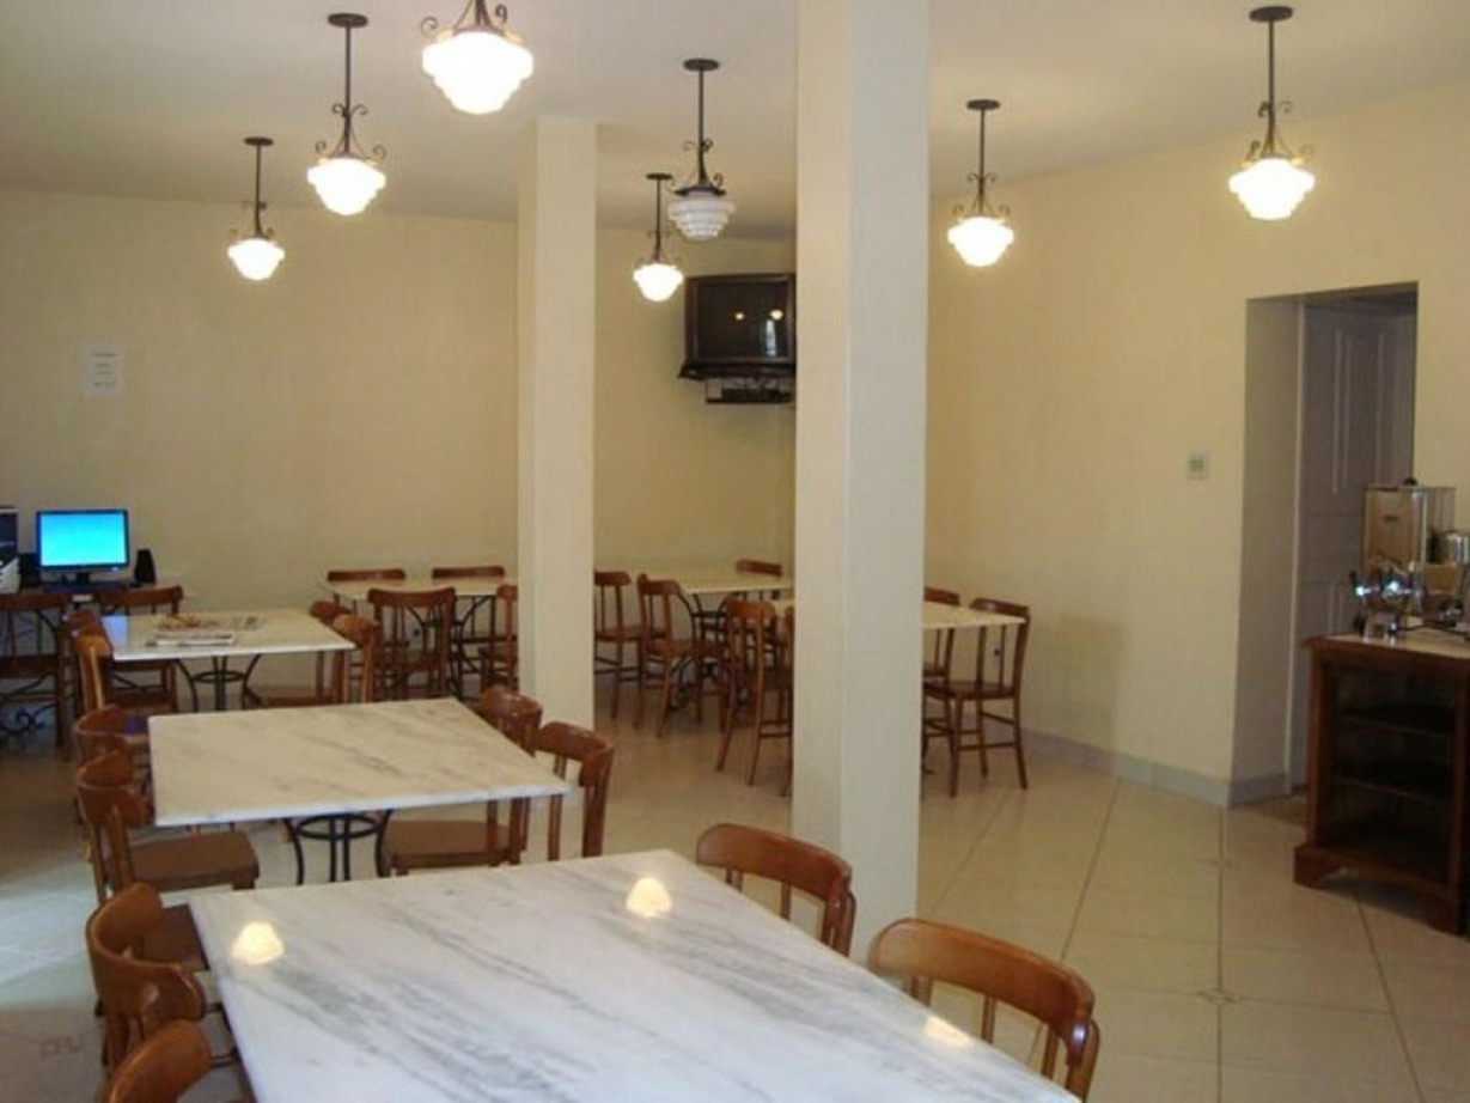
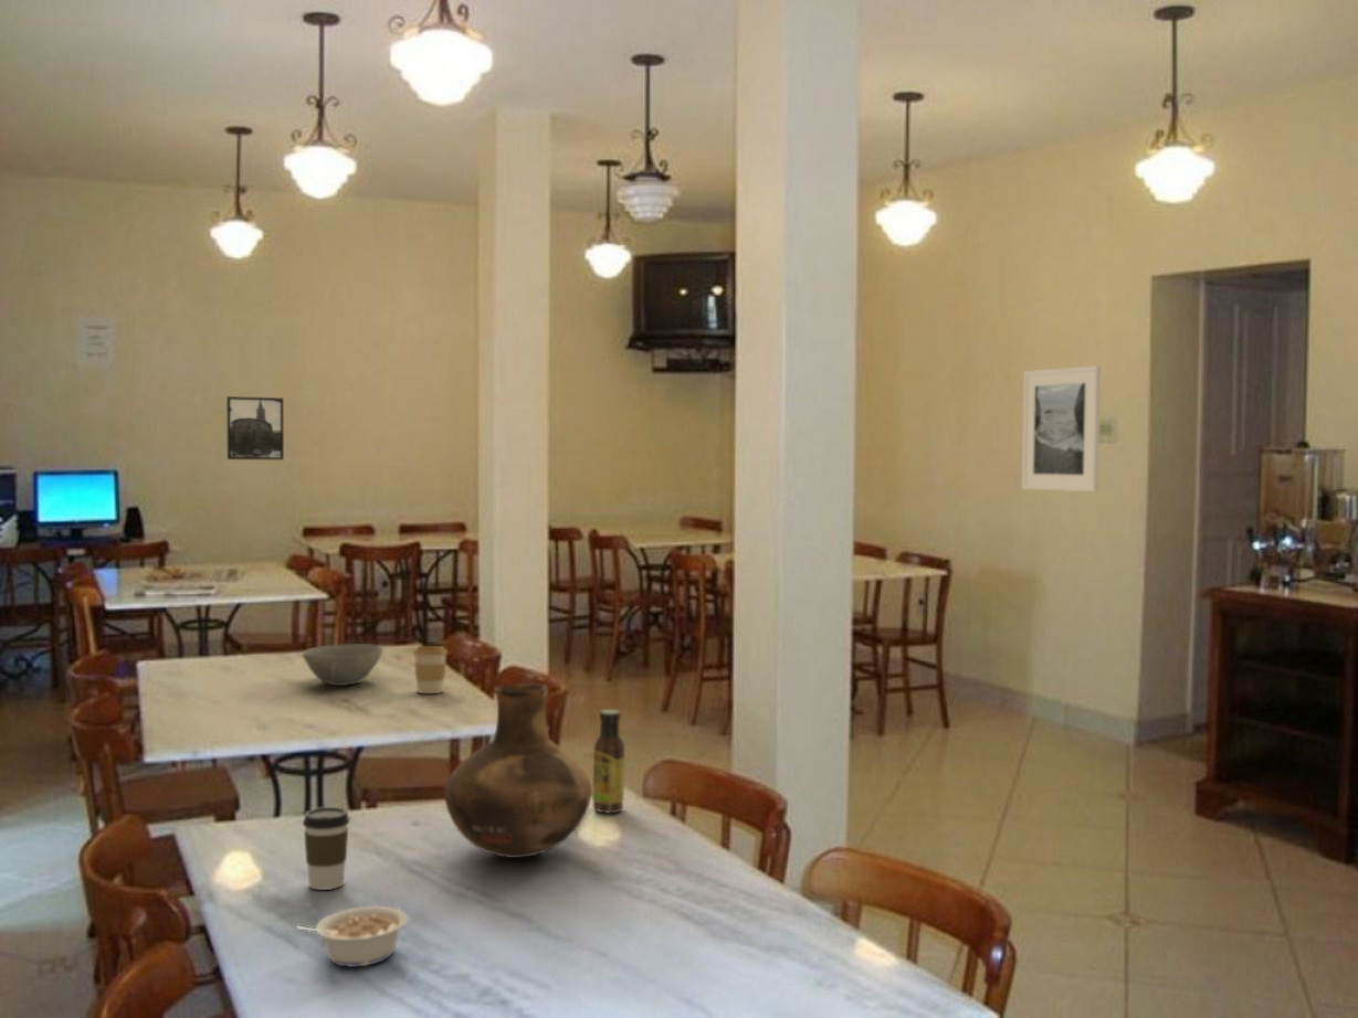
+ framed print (255, 428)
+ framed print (1059, 430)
+ bowl (343, 666)
+ vase (518, 771)
+ sauce bottle (608, 760)
+ coffee cup (430, 668)
+ legume (359, 936)
+ coffee cup (326, 848)
